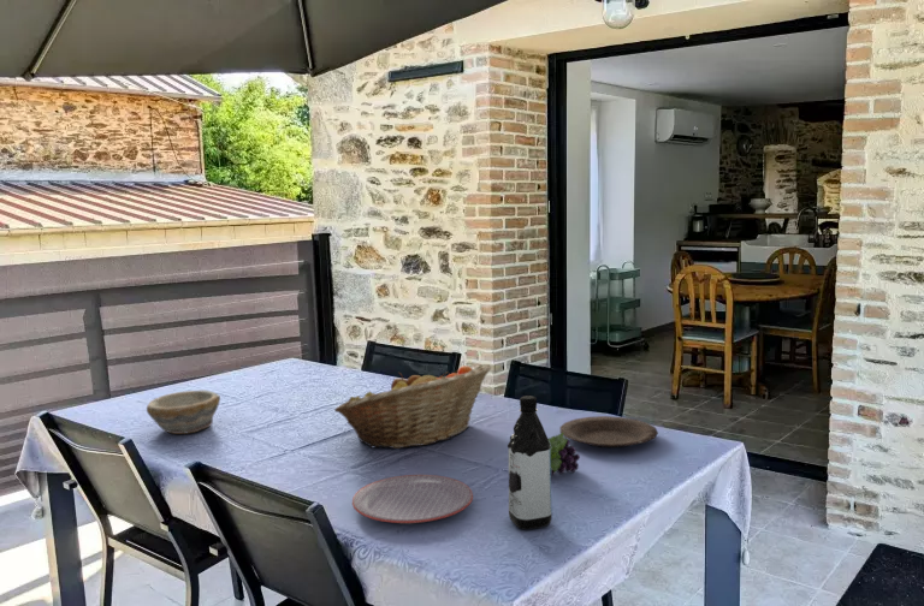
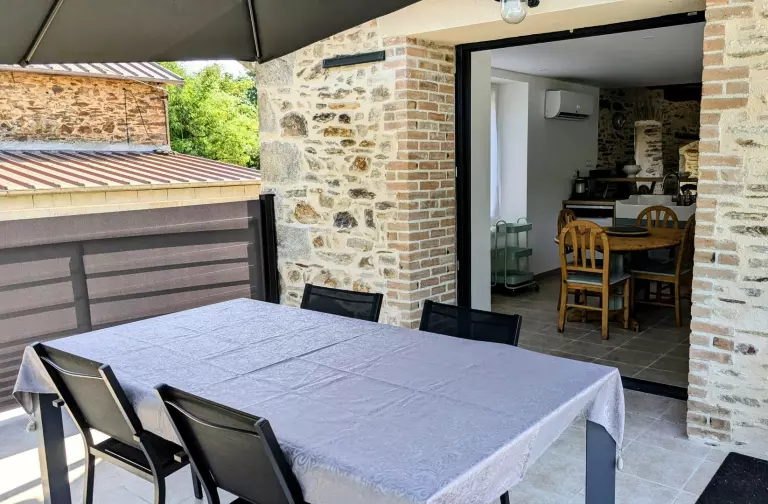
- fruit (555, 453)
- plate (413, 500)
- plate (608, 434)
- bowl (184, 412)
- fruit basket (416, 399)
- water bottle (528, 459)
